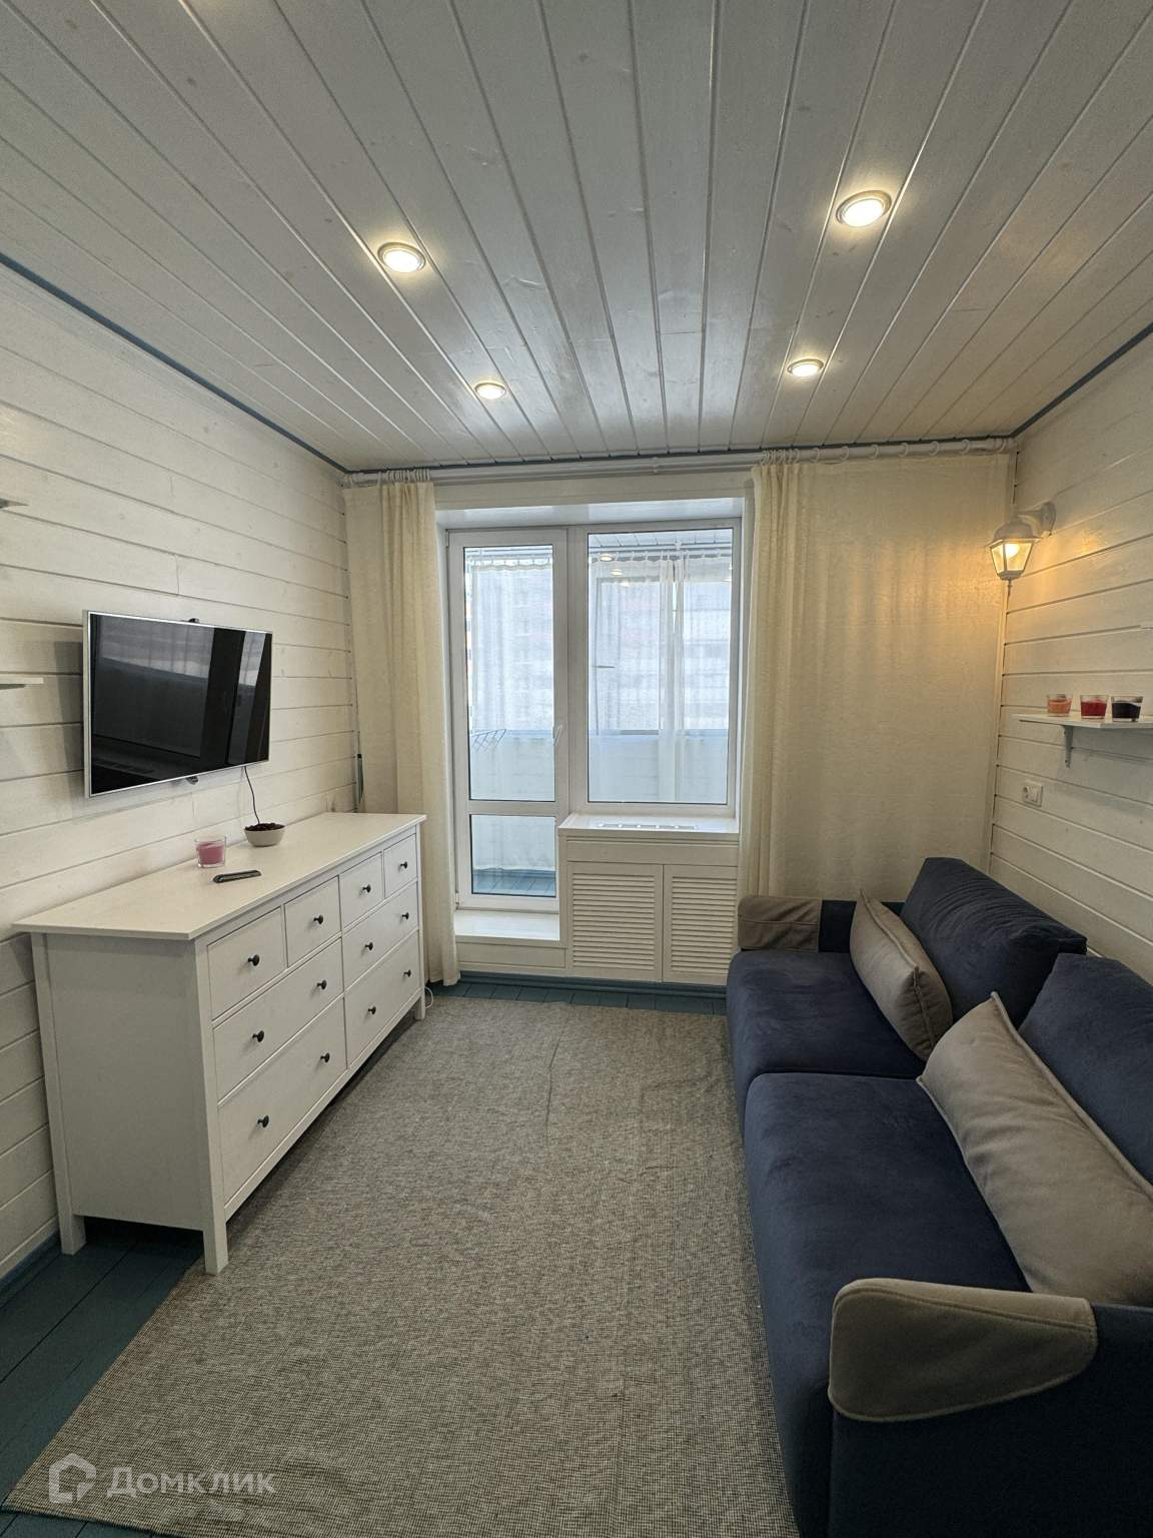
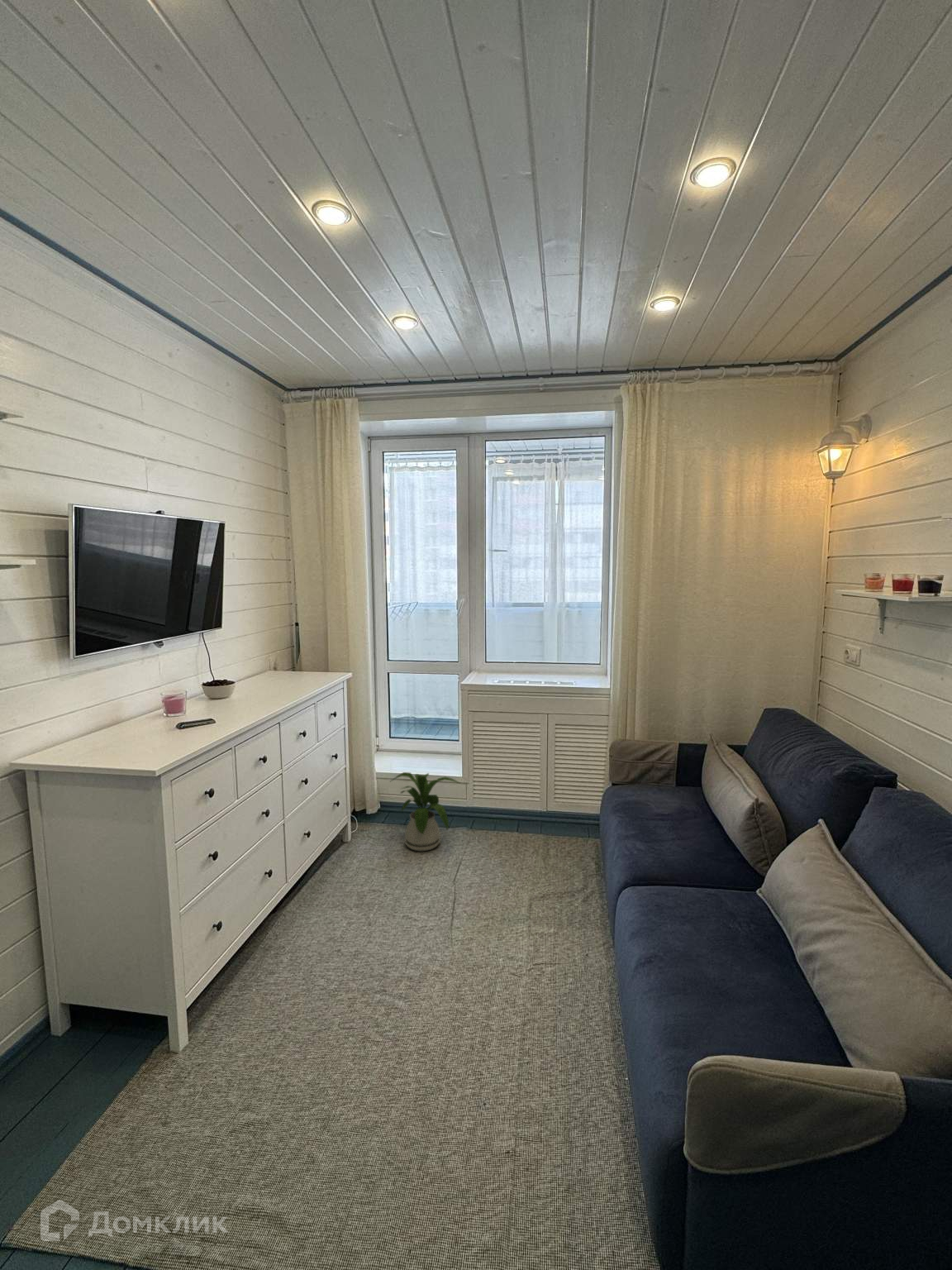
+ house plant (426, 801)
